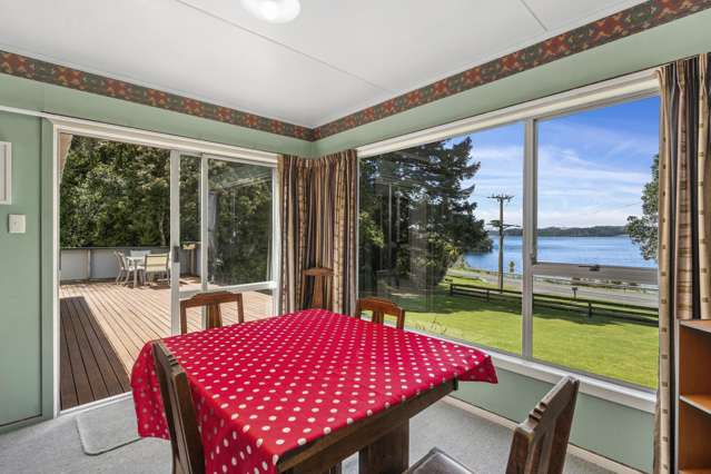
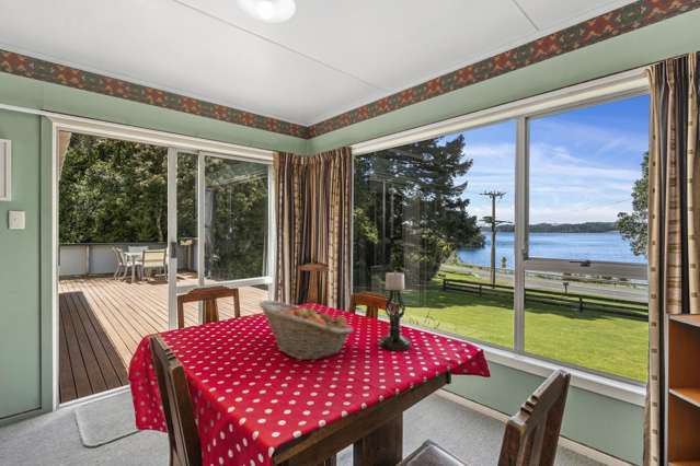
+ candle holder (394, 307)
+ fruit basket (305, 324)
